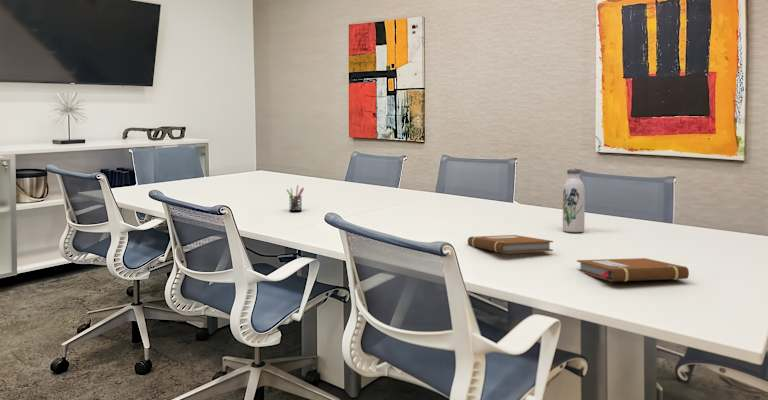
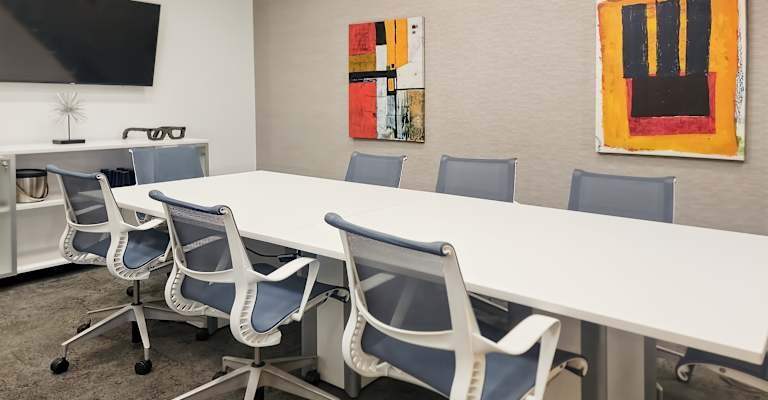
- notebook (507, 243)
- water bottle (573, 200)
- notebook (628, 269)
- pen holder (294, 198)
